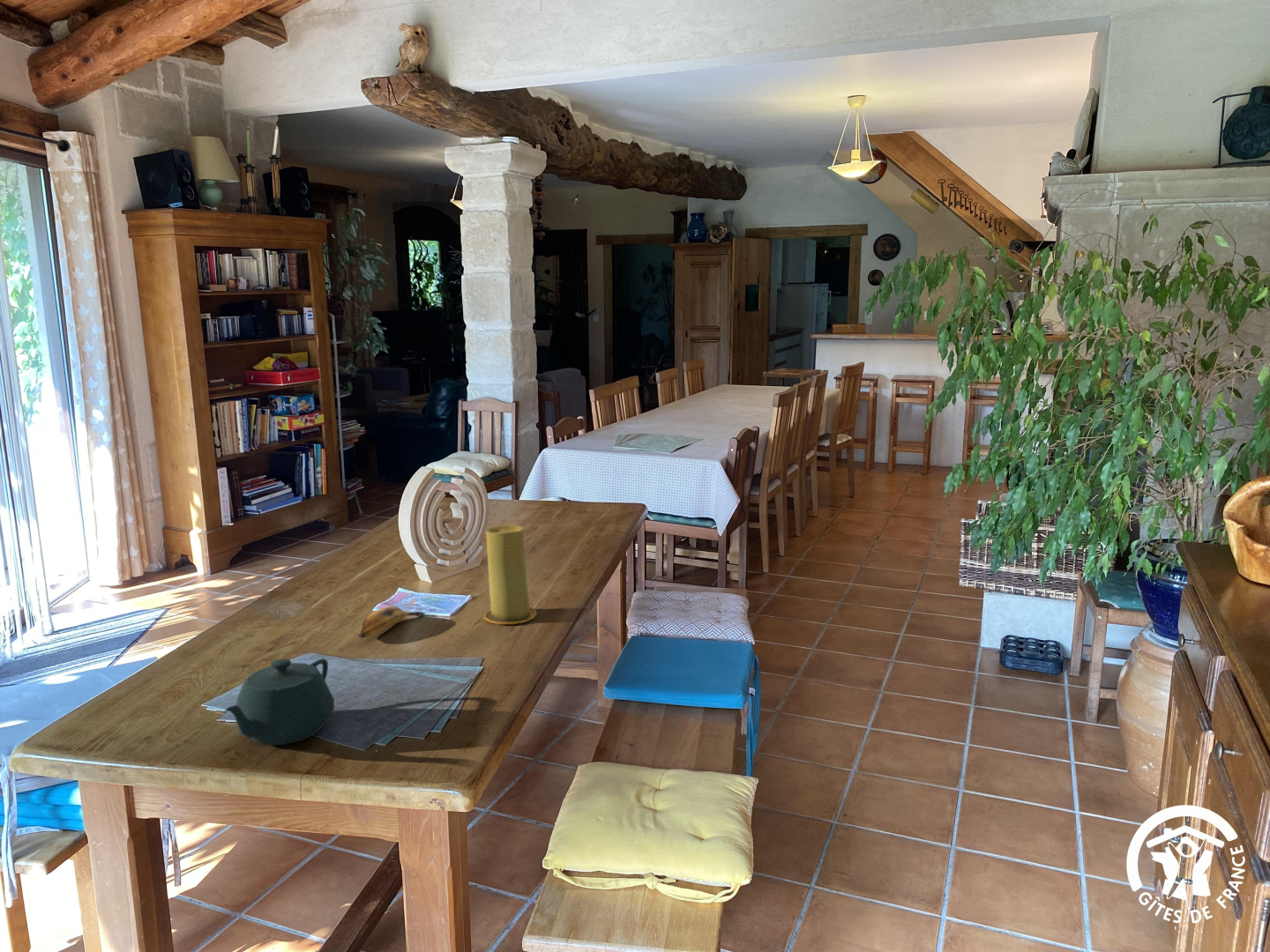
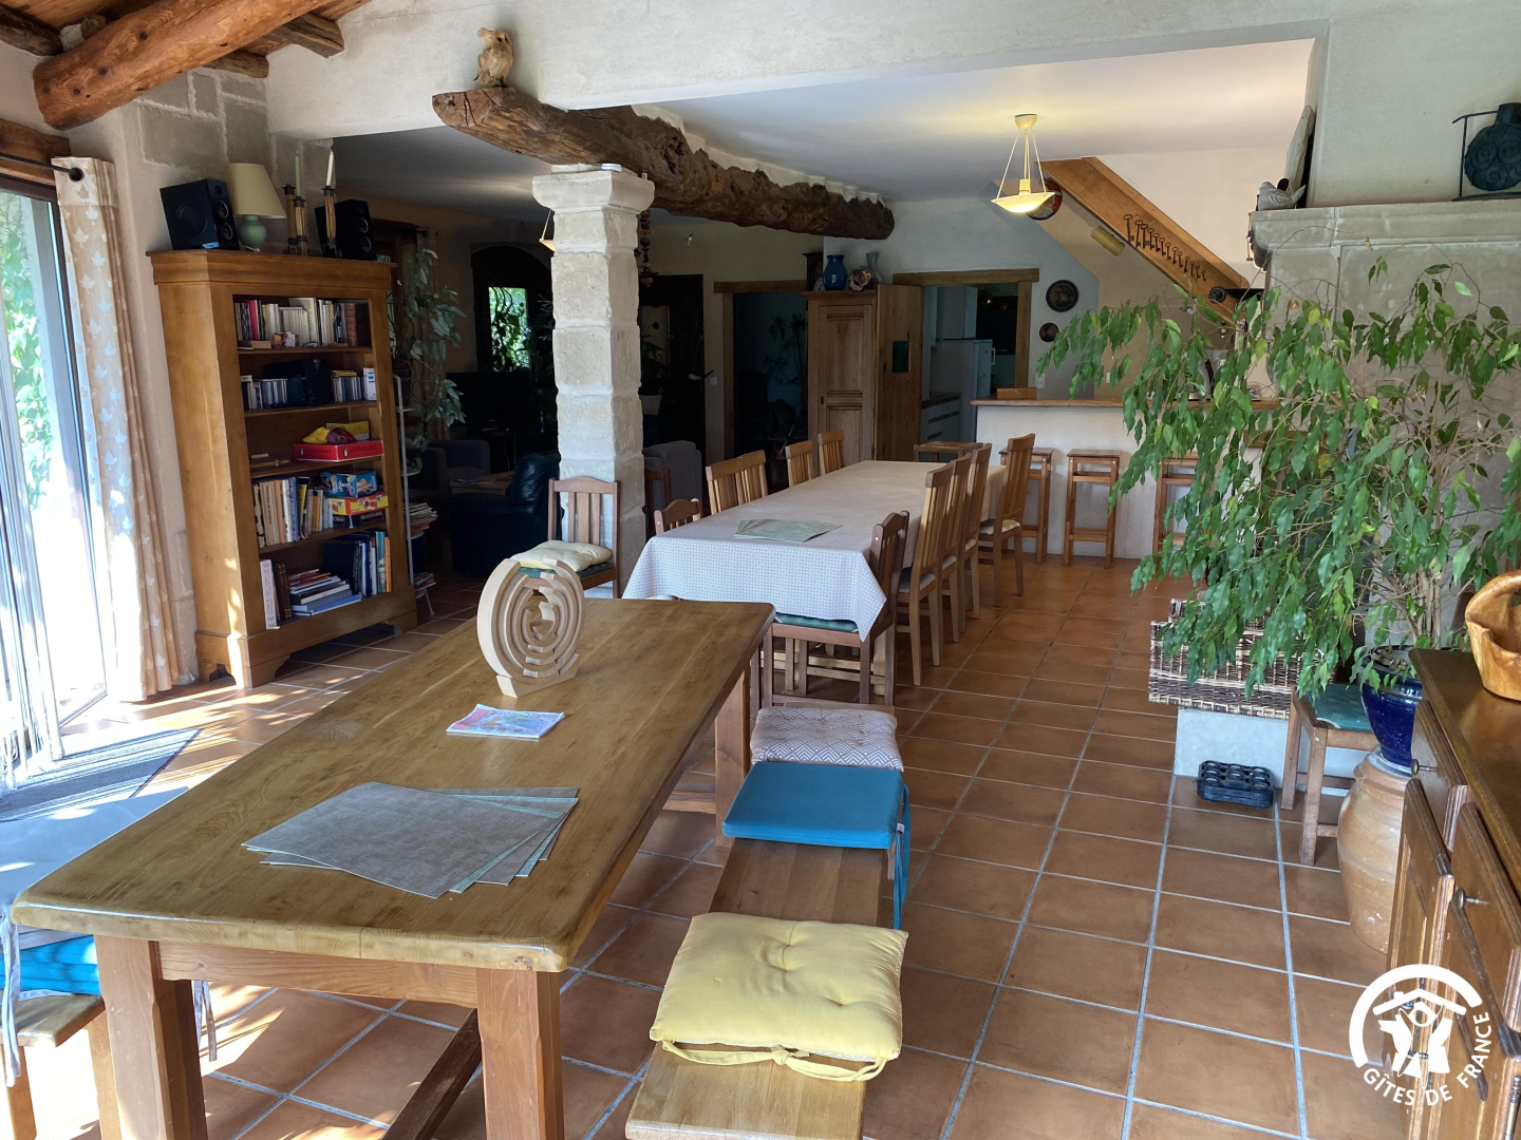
- teapot (280, 697)
- candle (508, 571)
- banana (387, 618)
